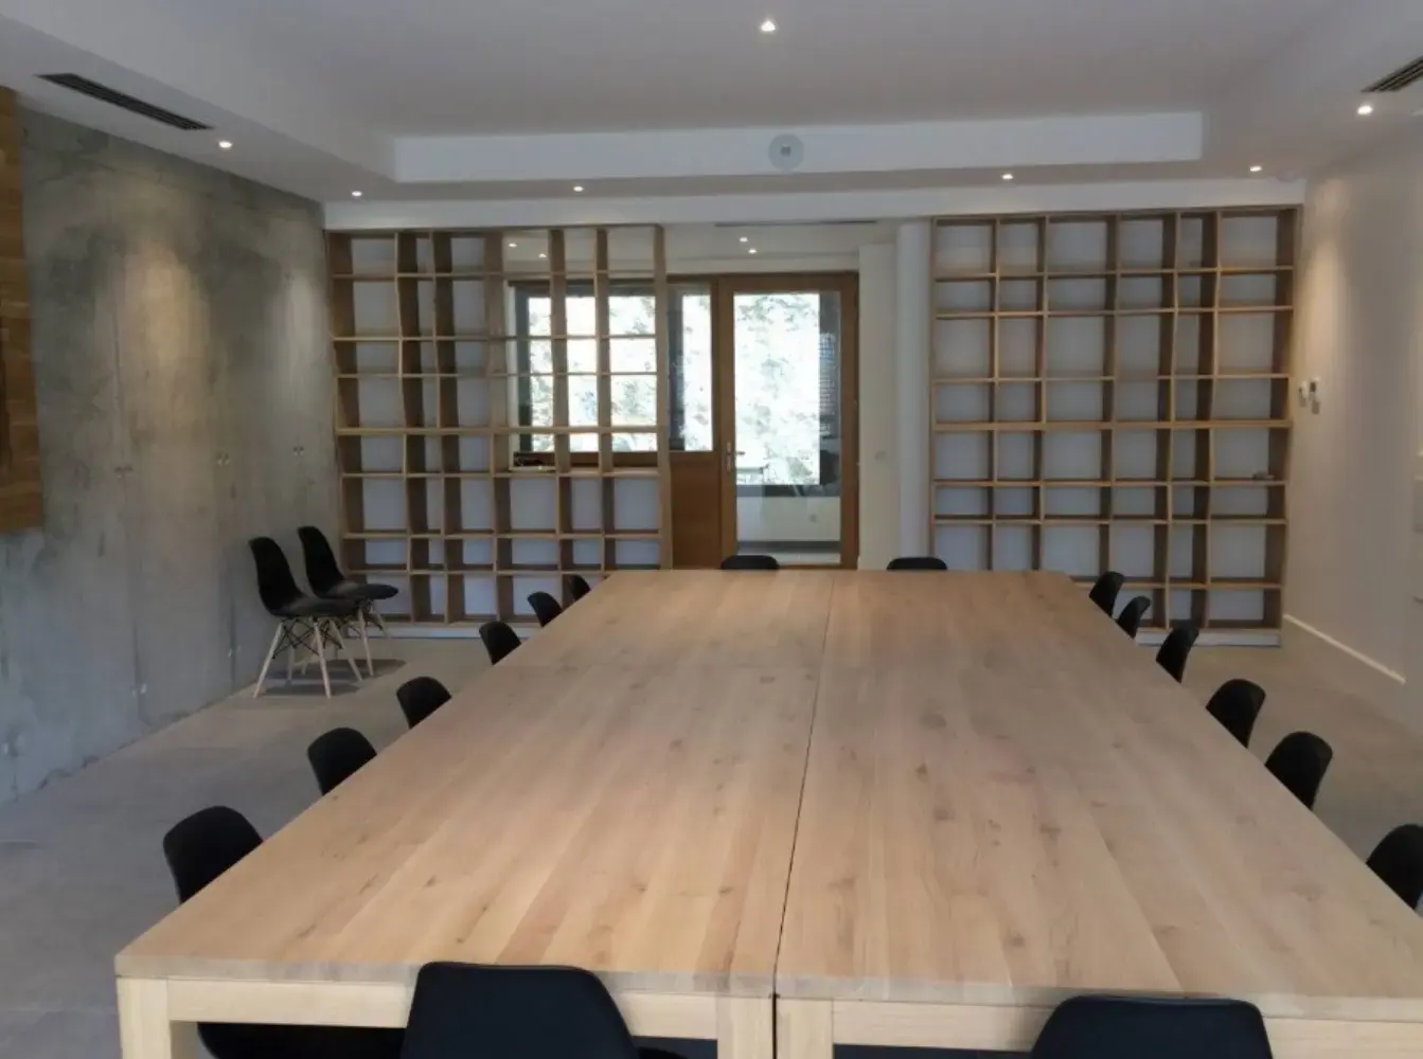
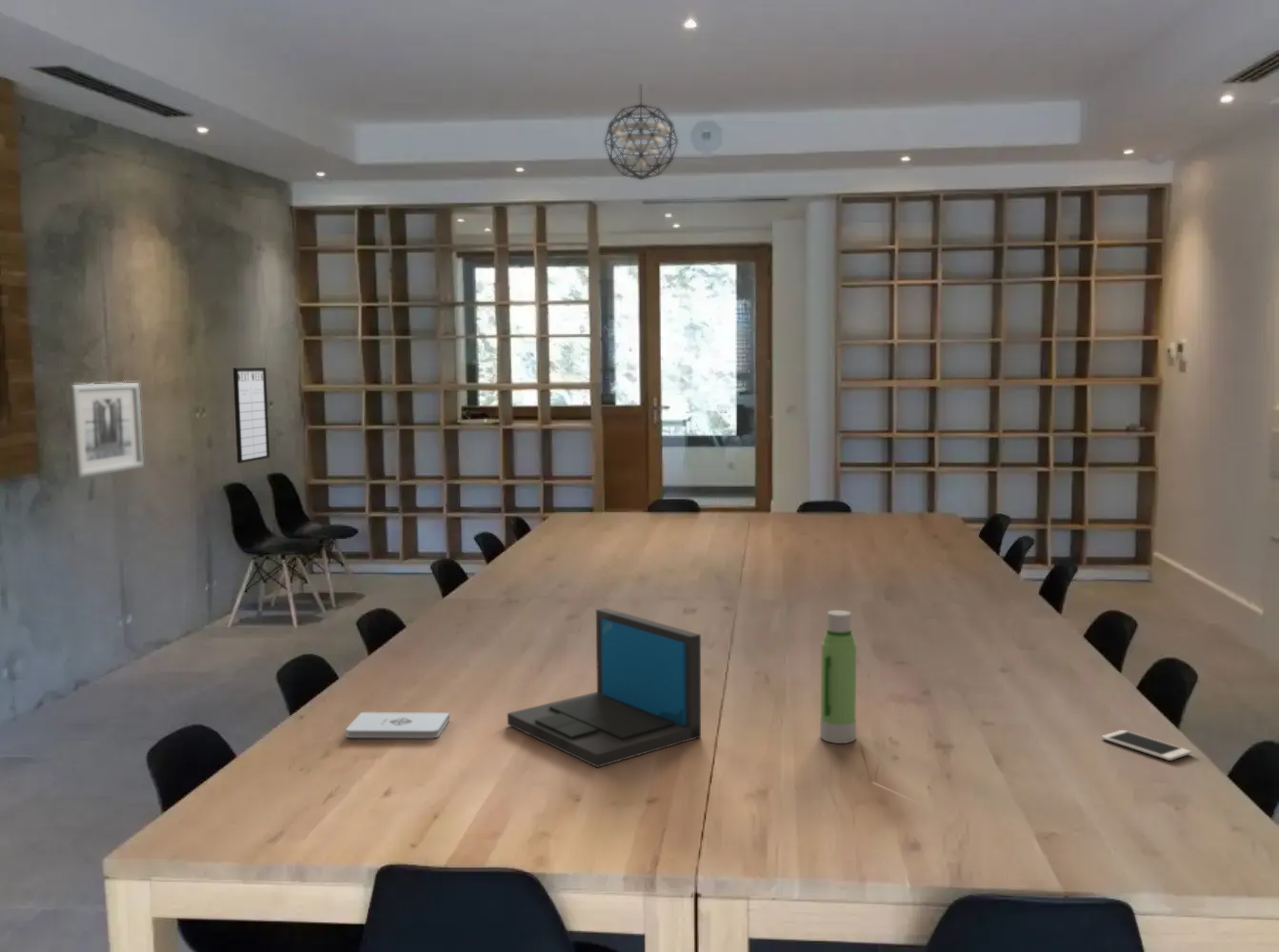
+ pendant light (641, 131)
+ wall art (108, 428)
+ cell phone (1145, 744)
+ notepad (398, 724)
+ water bottle (837, 675)
+ writing board (251, 414)
+ laptop (601, 681)
